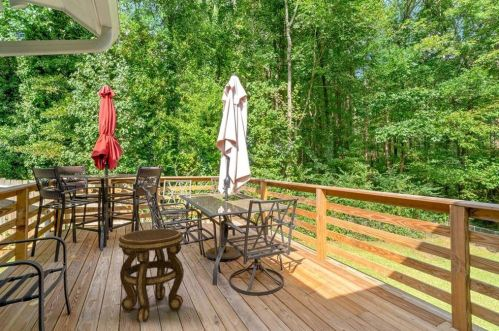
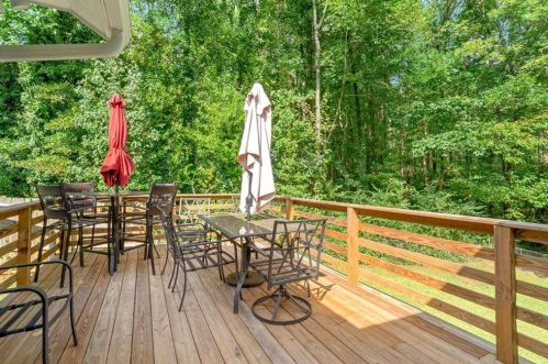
- side table (149, 268)
